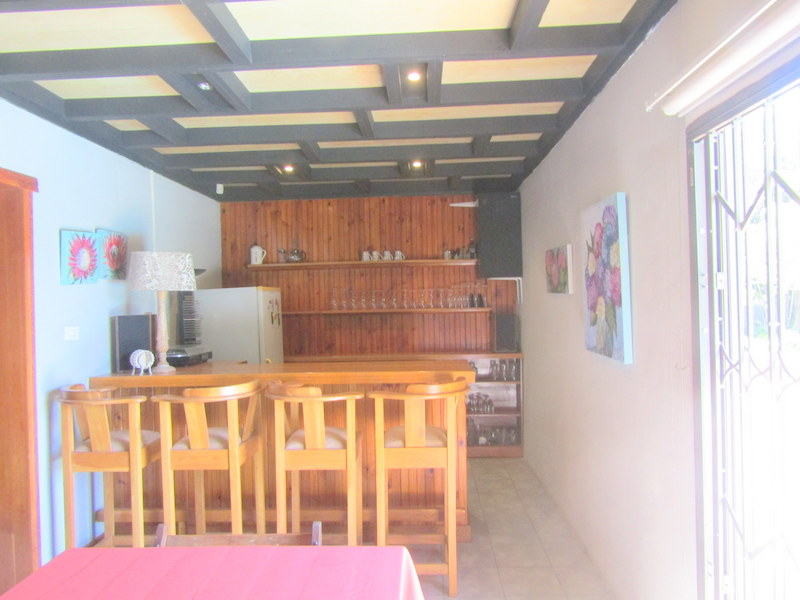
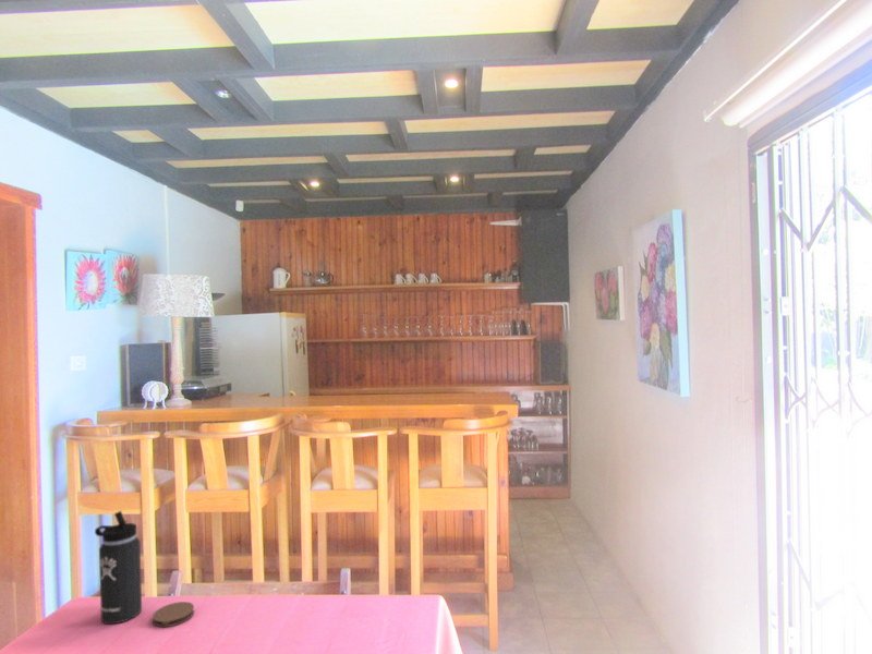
+ thermos bottle (117, 562)
+ coaster (173, 614)
